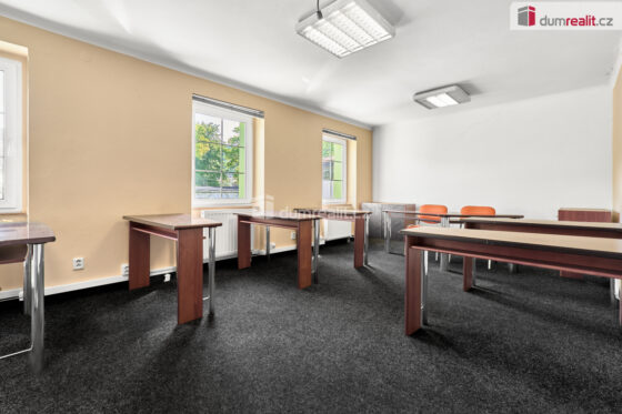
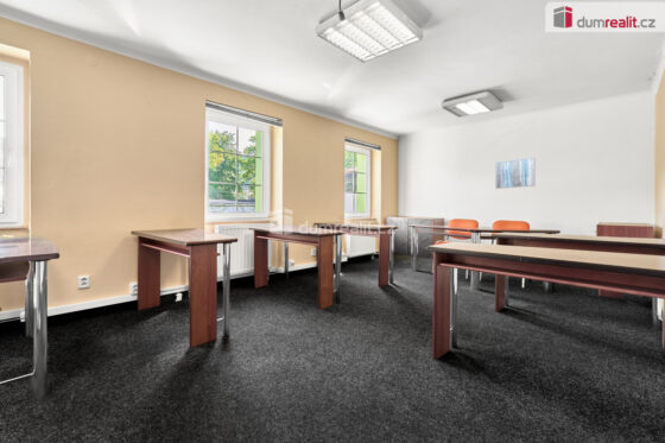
+ wall art (514, 173)
